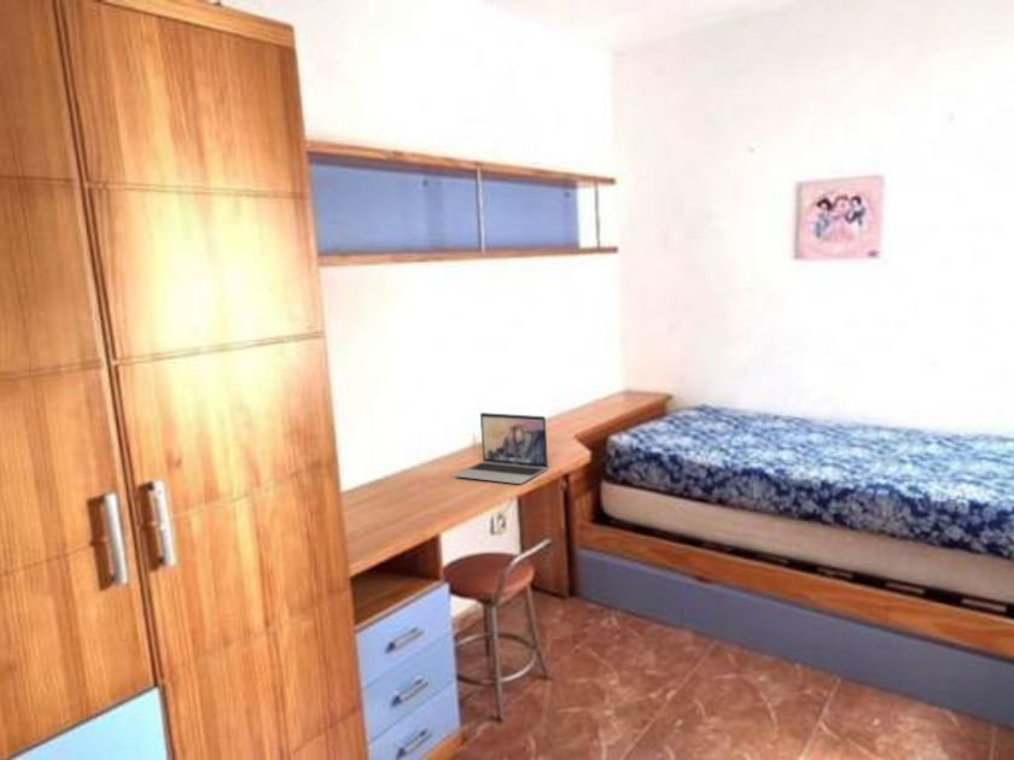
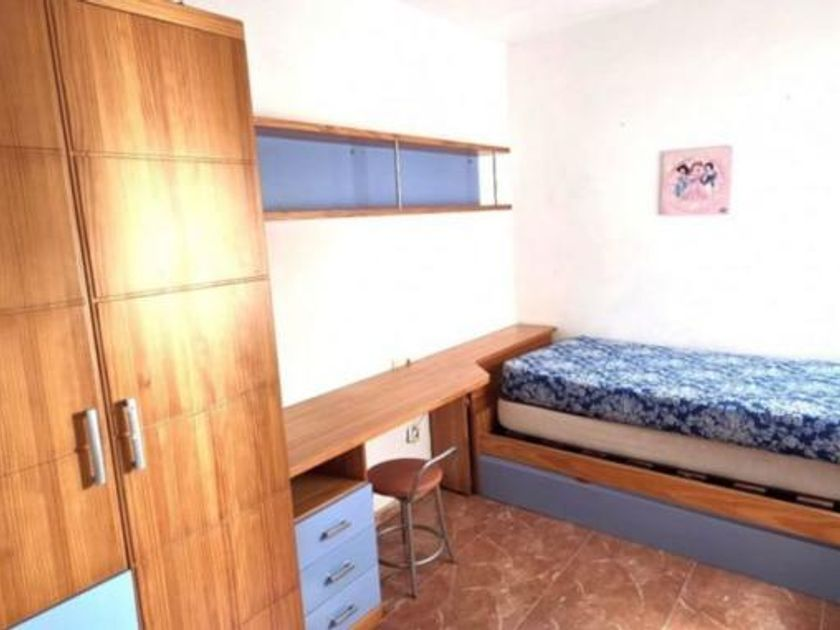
- laptop (500, 446)
